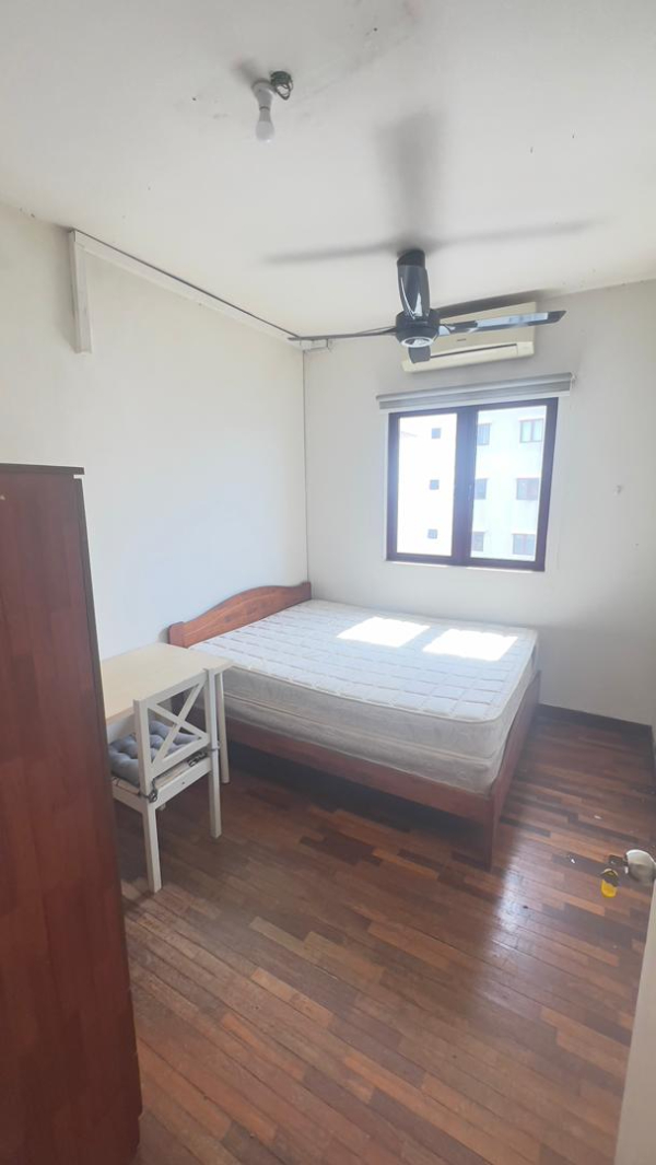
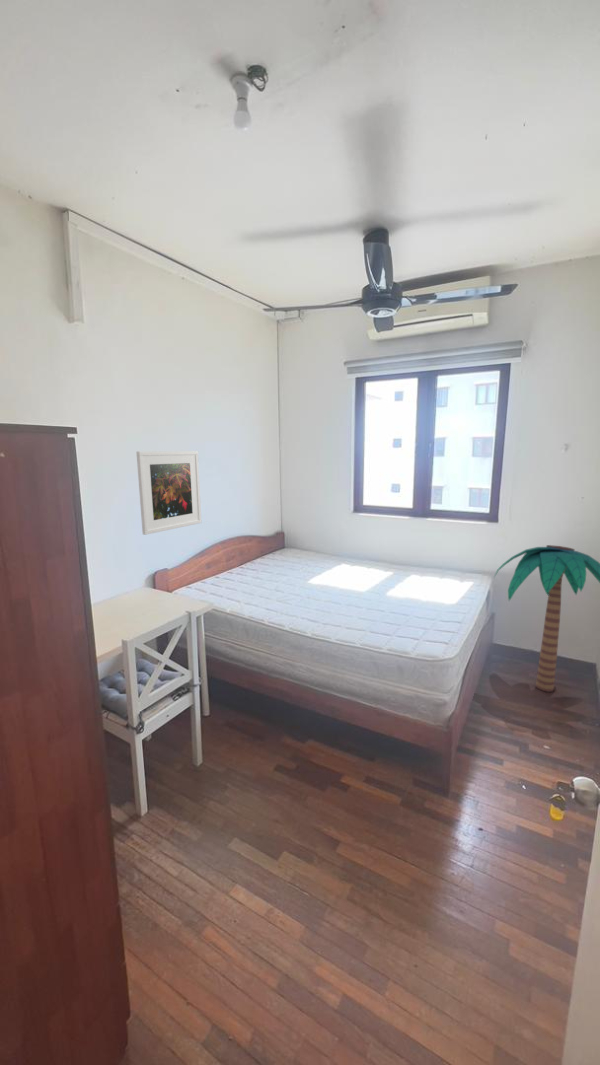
+ palm tree (546, 616)
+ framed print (171, 490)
